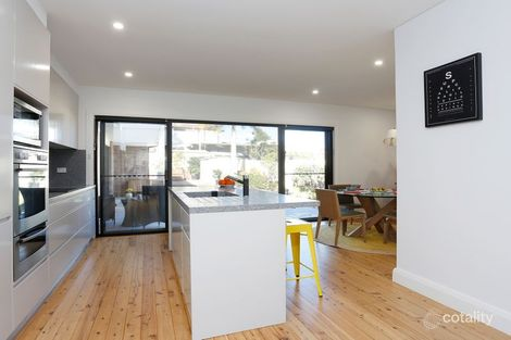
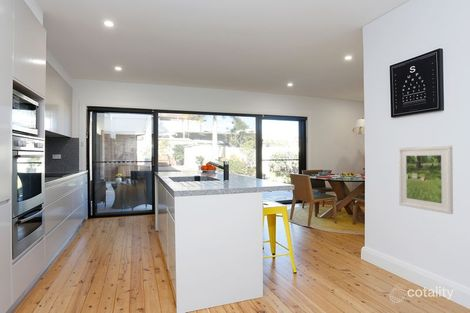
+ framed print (423, 177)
